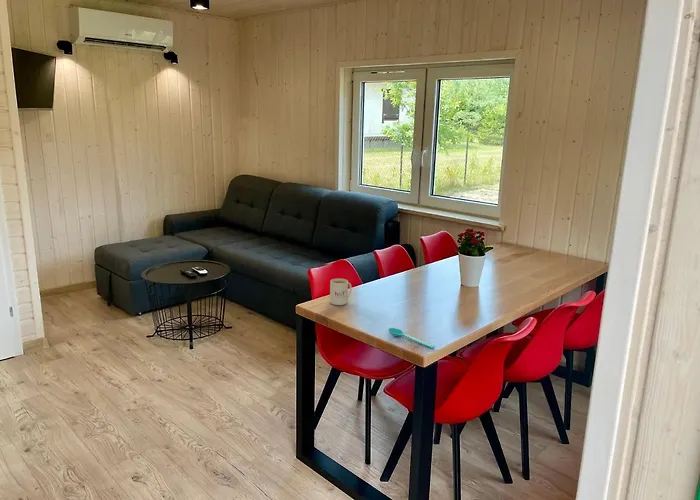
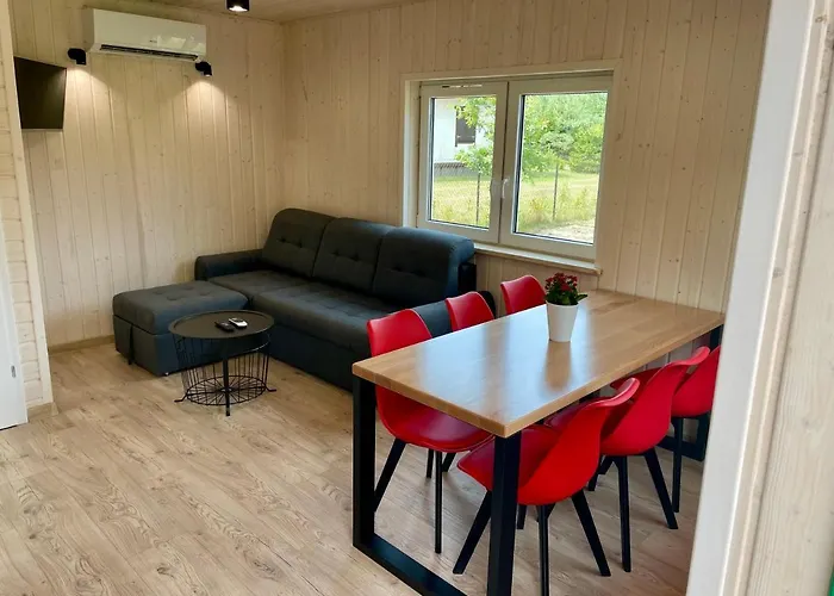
- mug (341, 291)
- spoon (410, 337)
